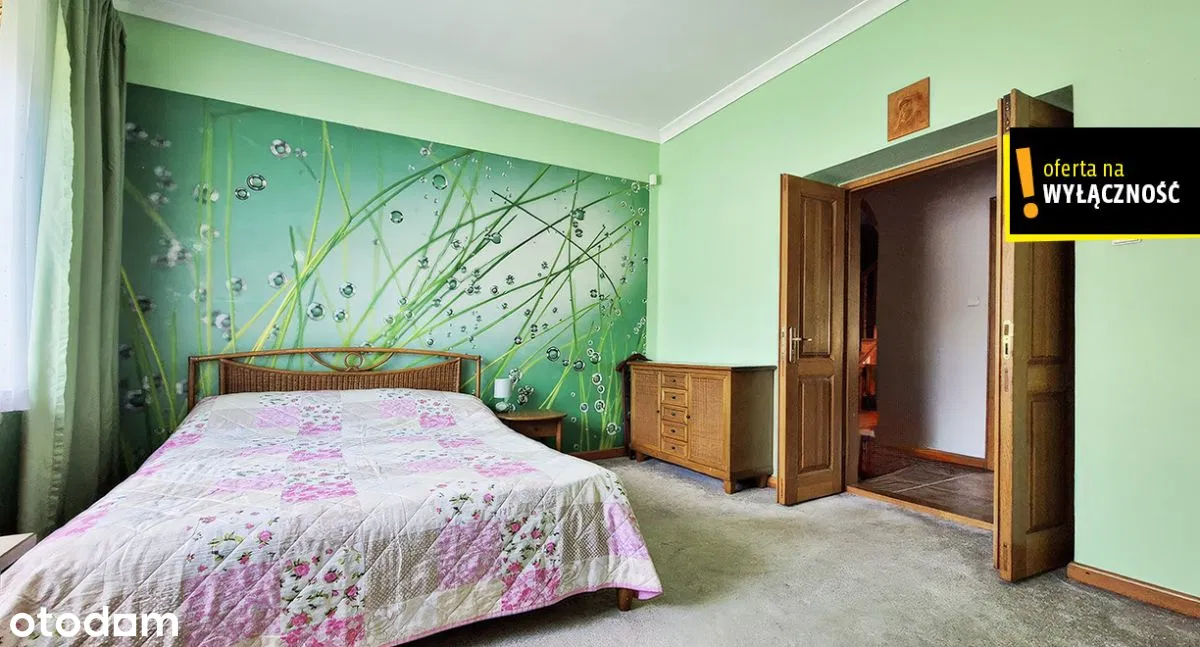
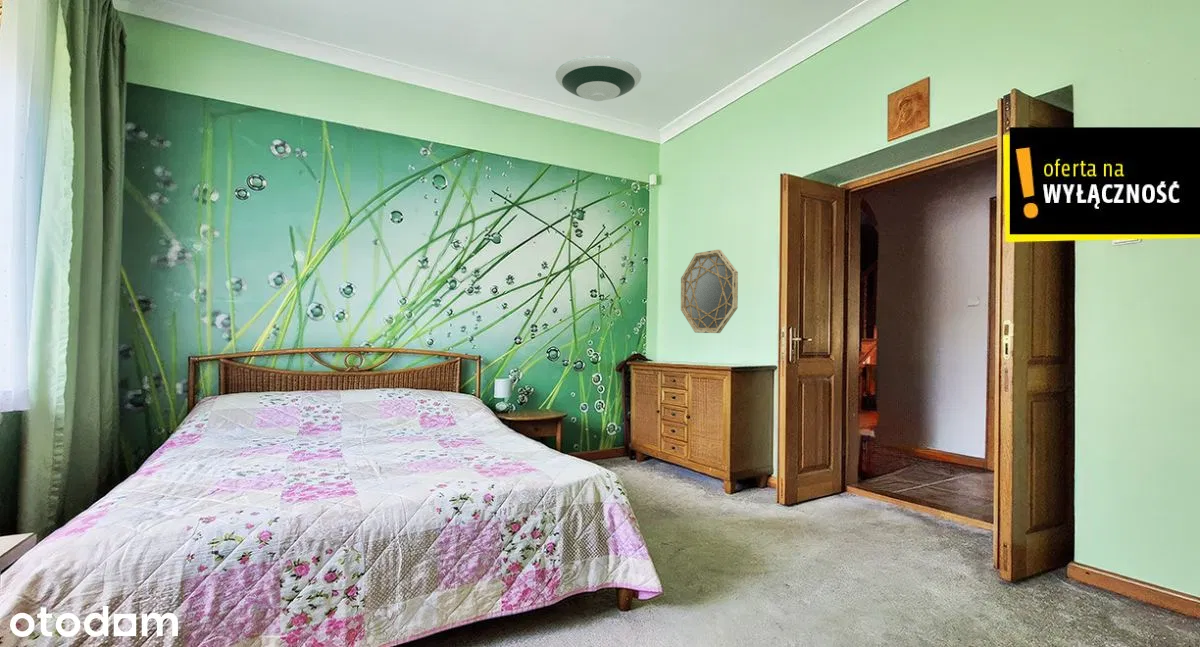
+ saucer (598, 87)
+ home mirror (707, 292)
